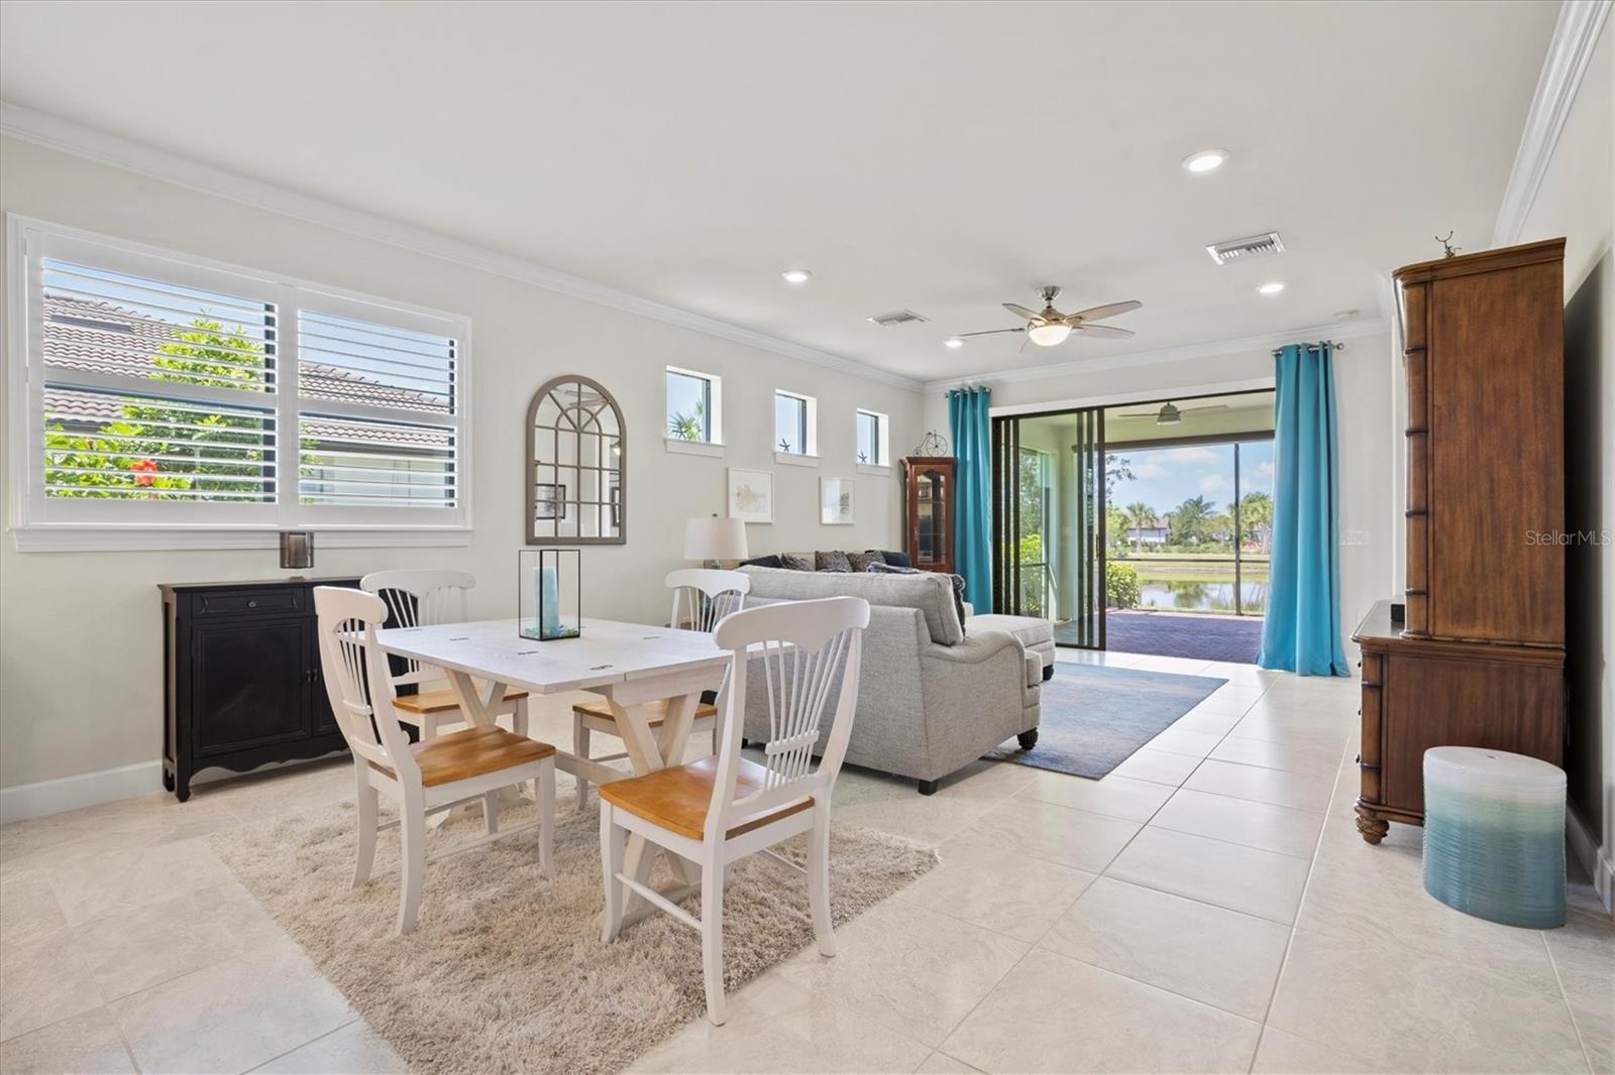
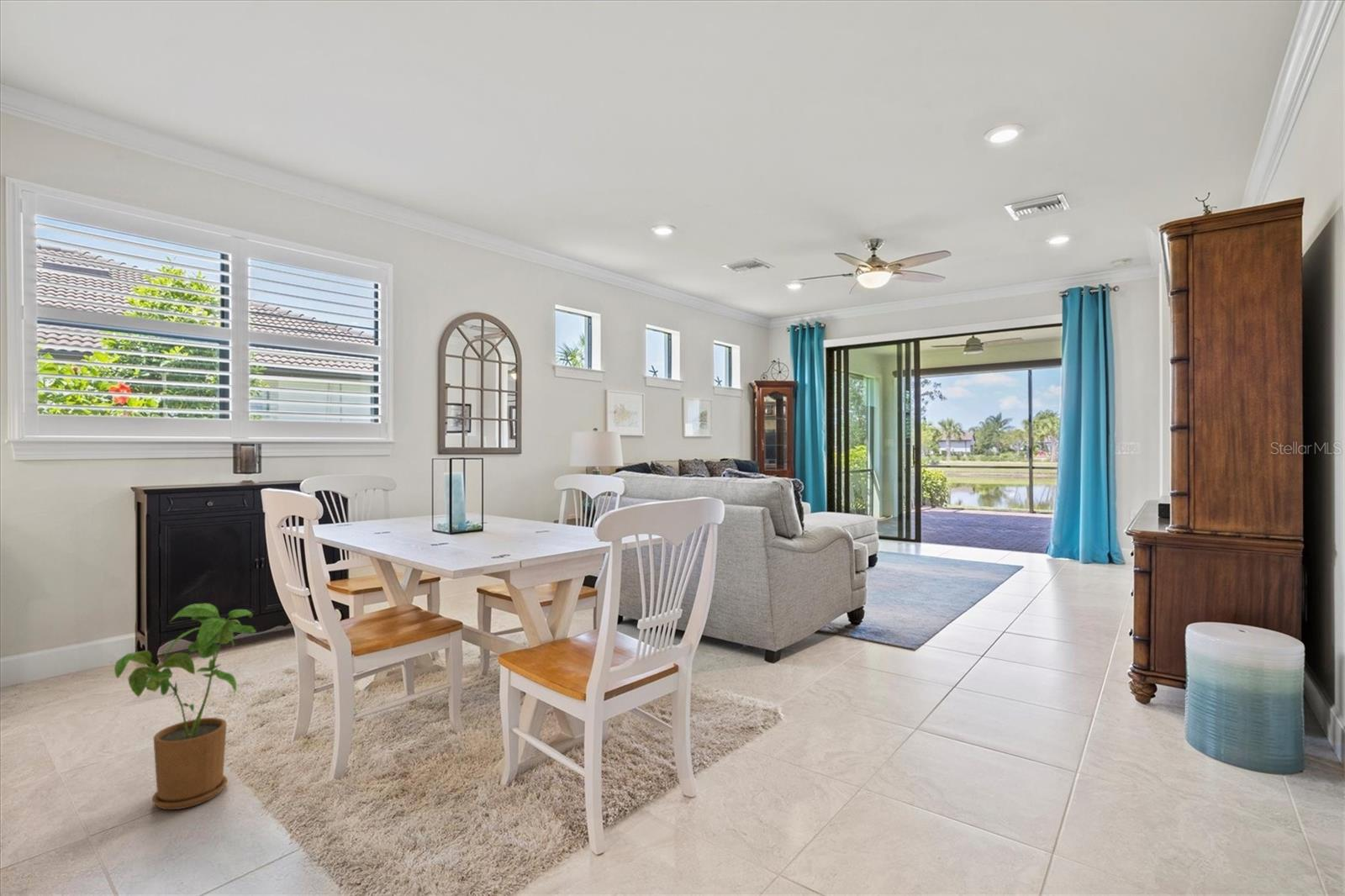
+ house plant (184, 703)
